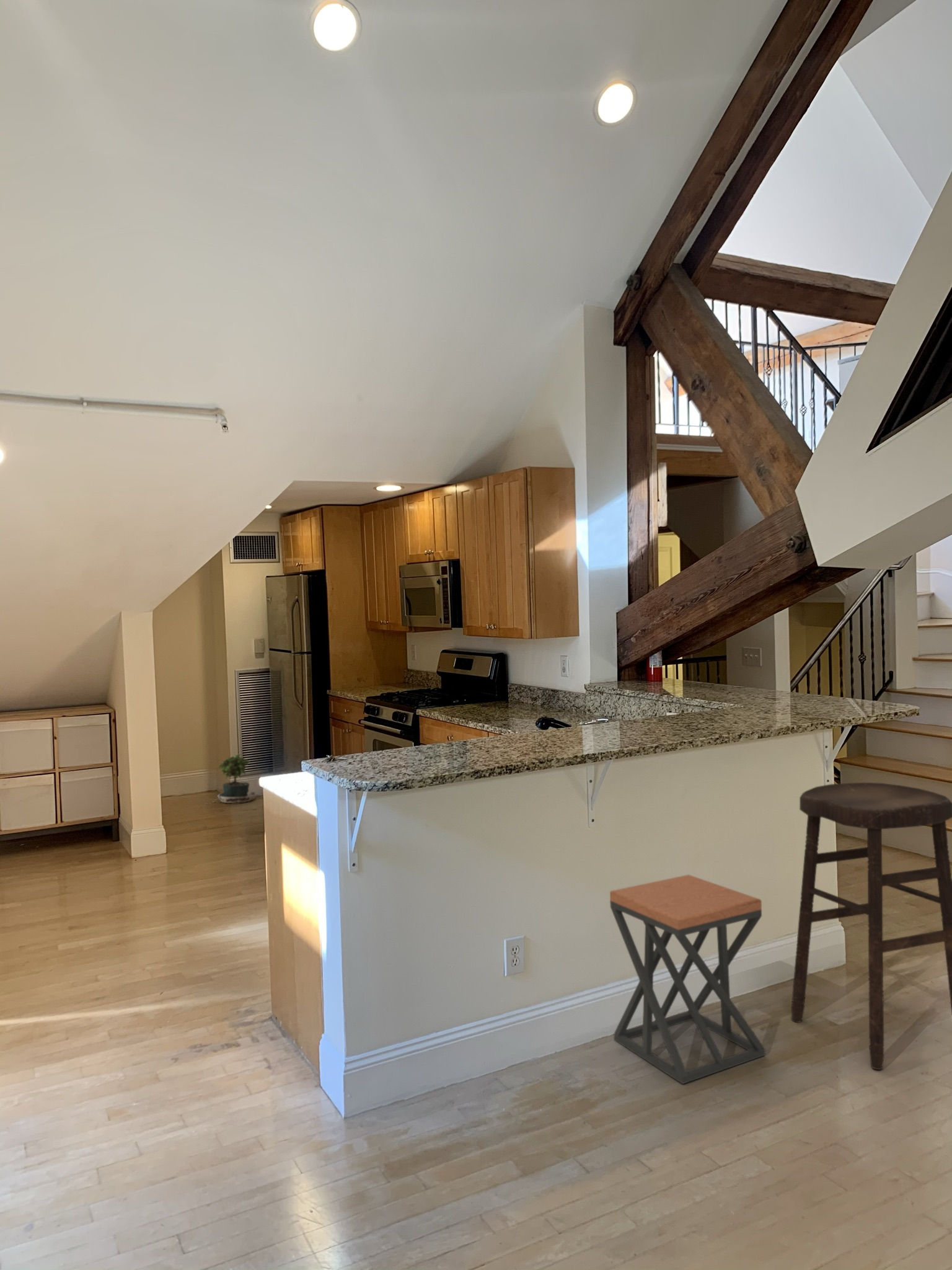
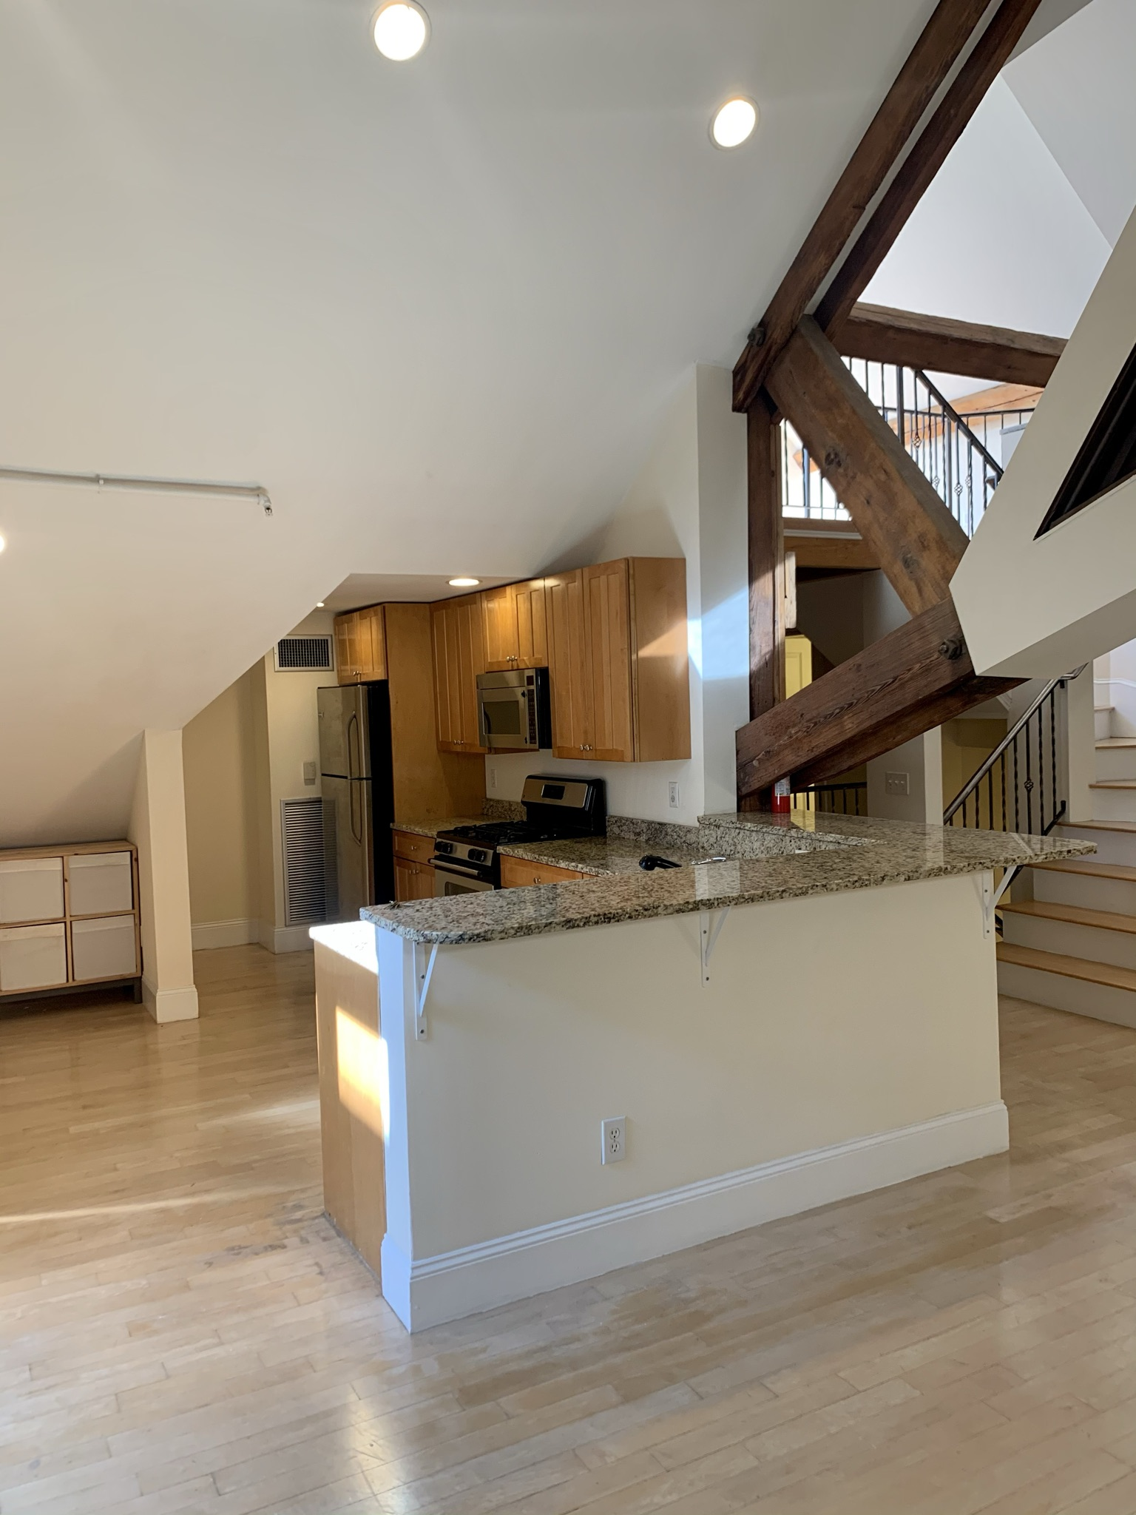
- potted plant (232, 776)
- stool (874, 913)
- stool (685, 970)
